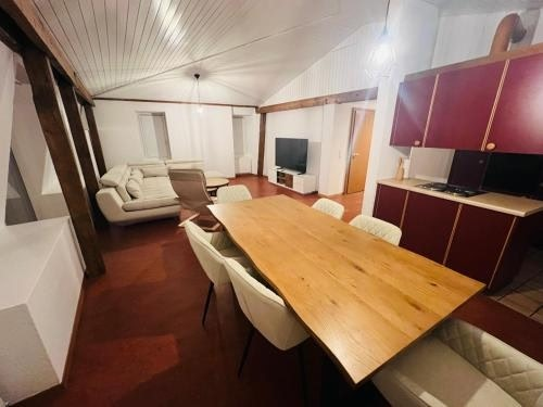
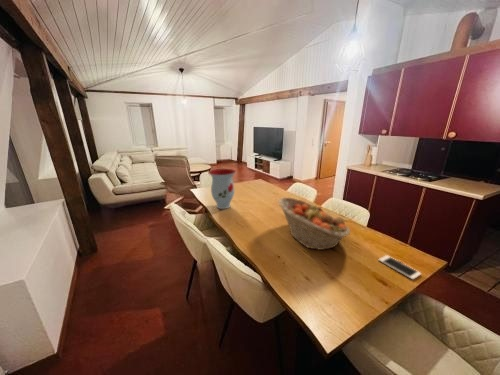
+ fruit basket (311, 219)
+ vase (222, 189)
+ cell phone (398, 266)
